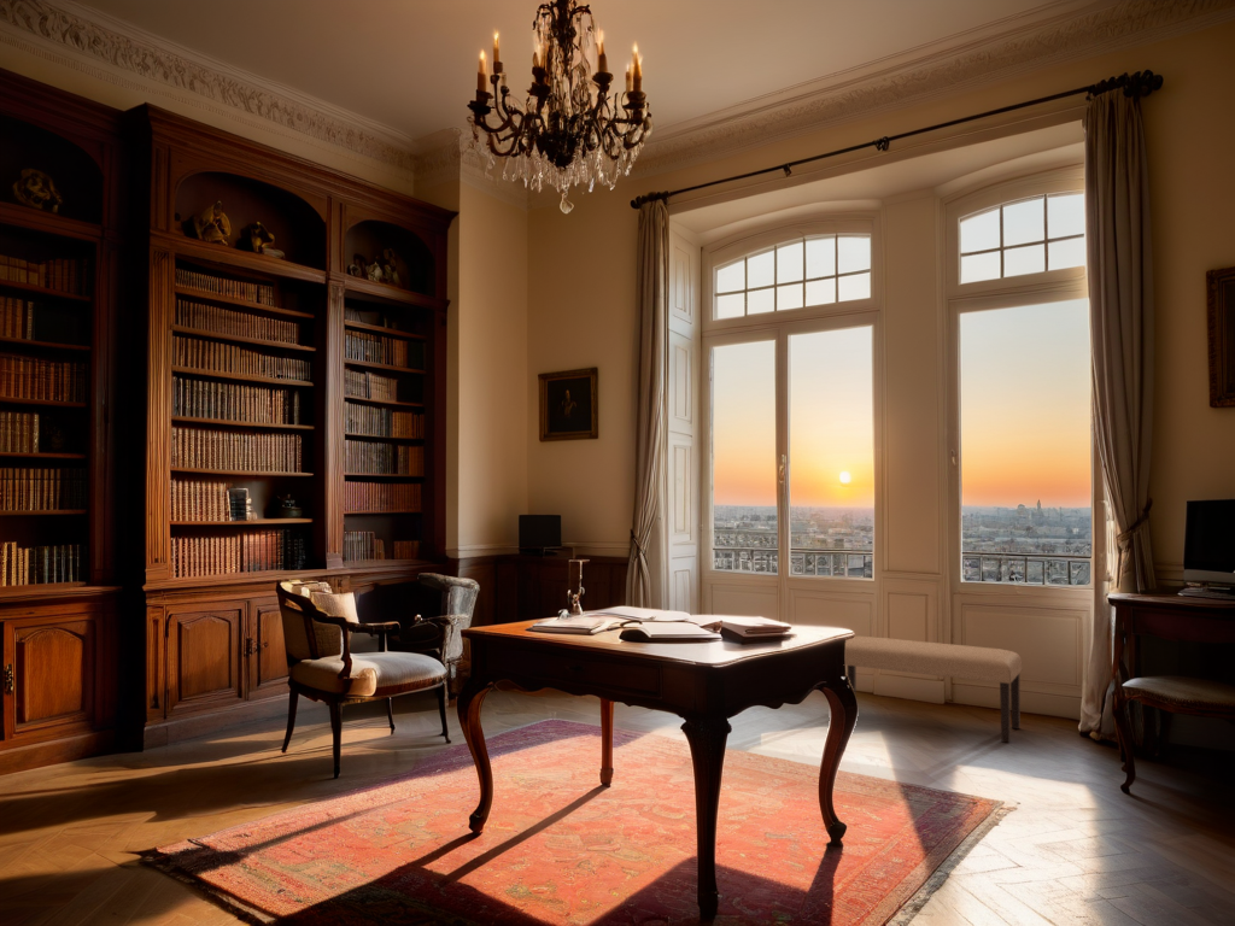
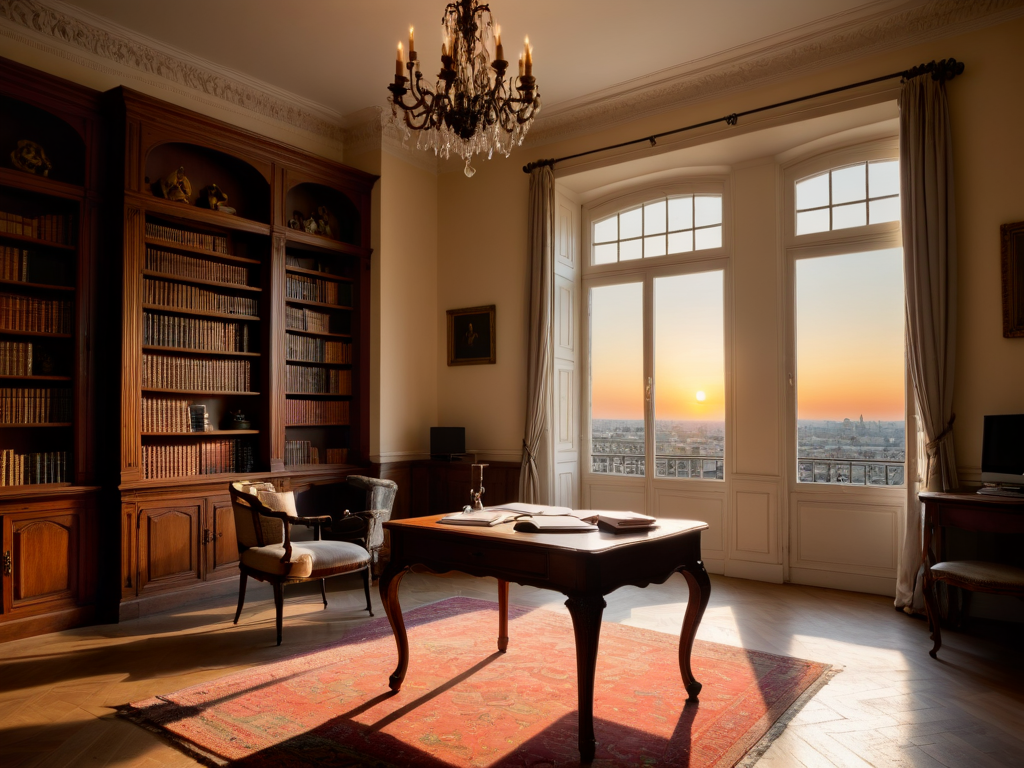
- bench (921, 673)
